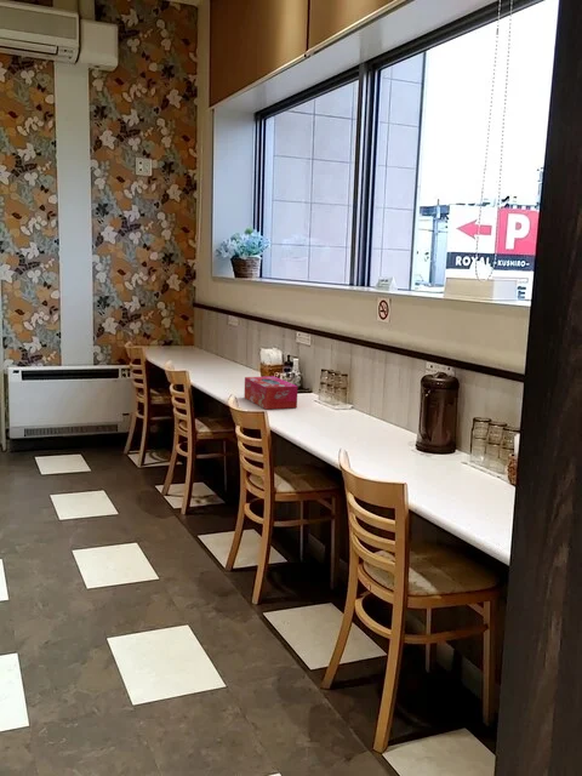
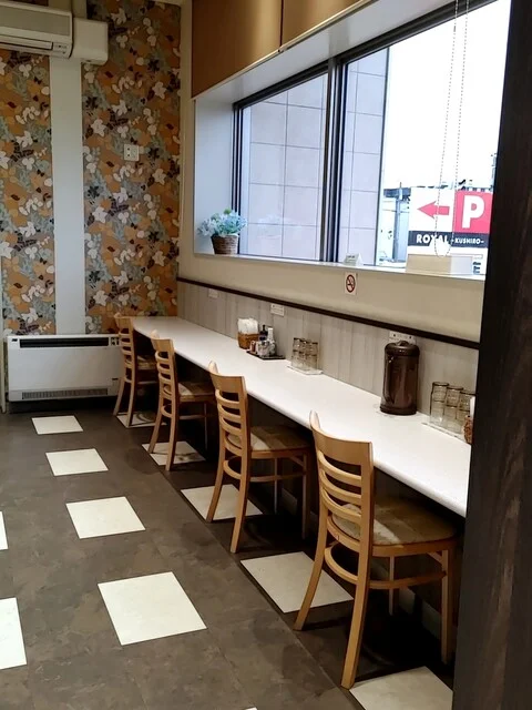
- tissue box (269, 392)
